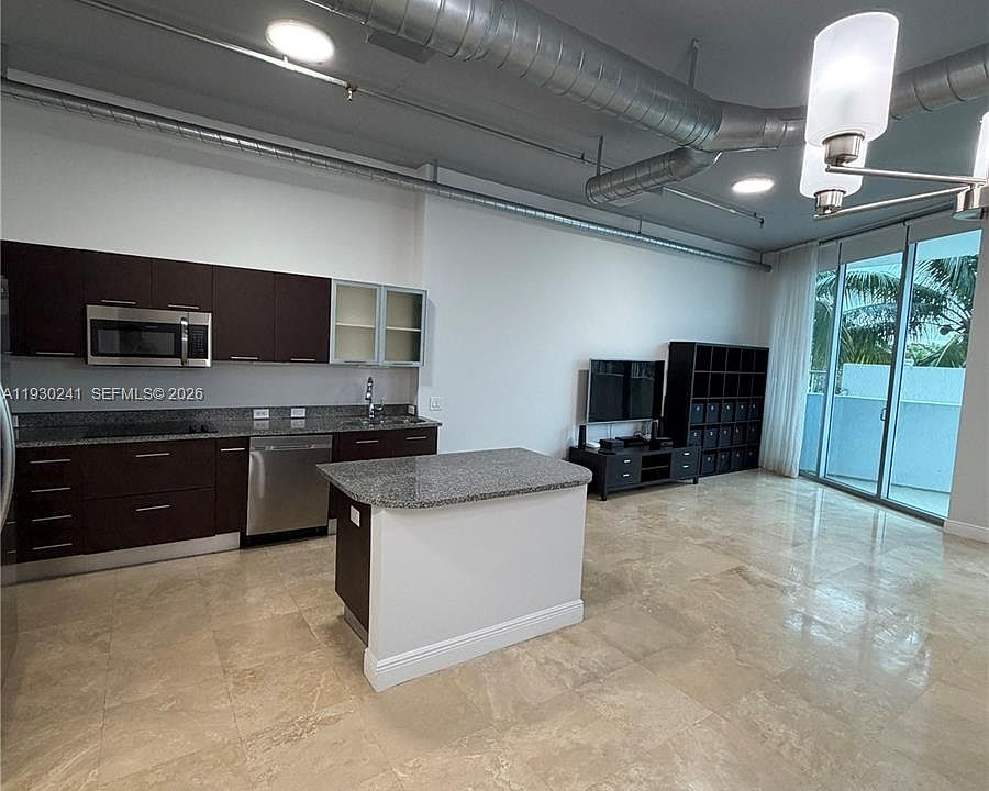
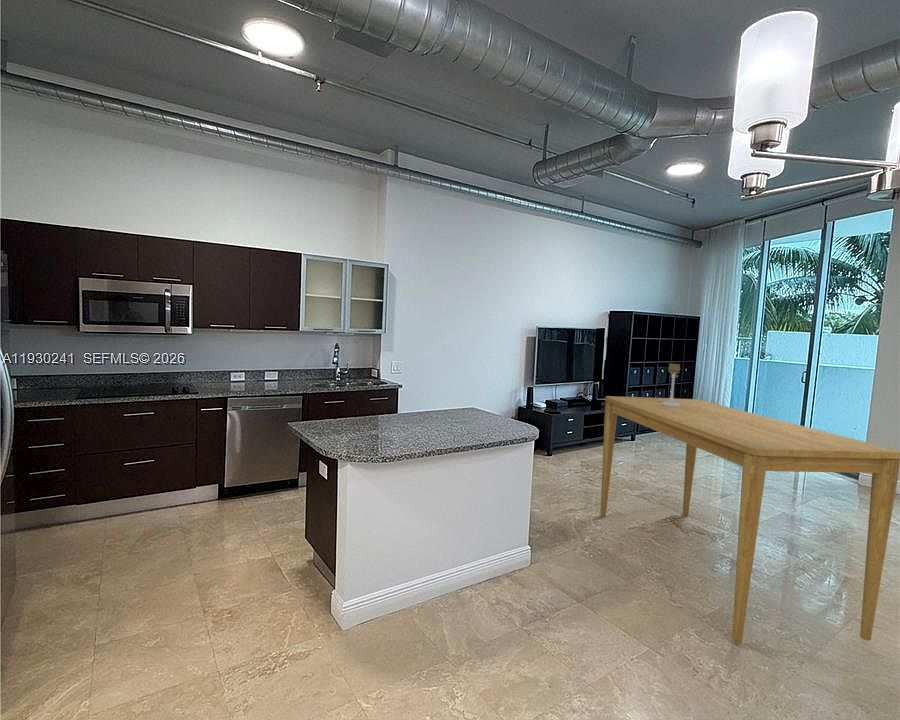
+ dining table (691, 489)
+ candle holder (672, 384)
